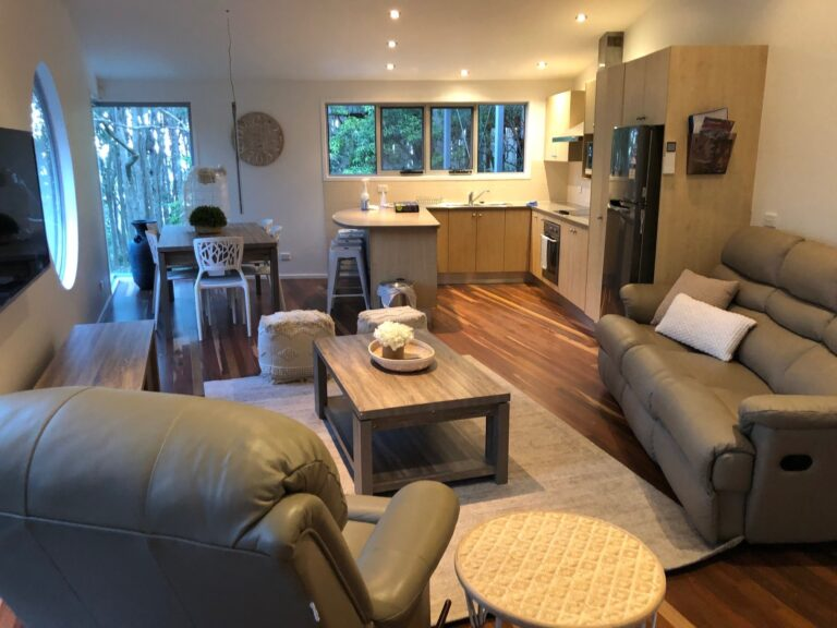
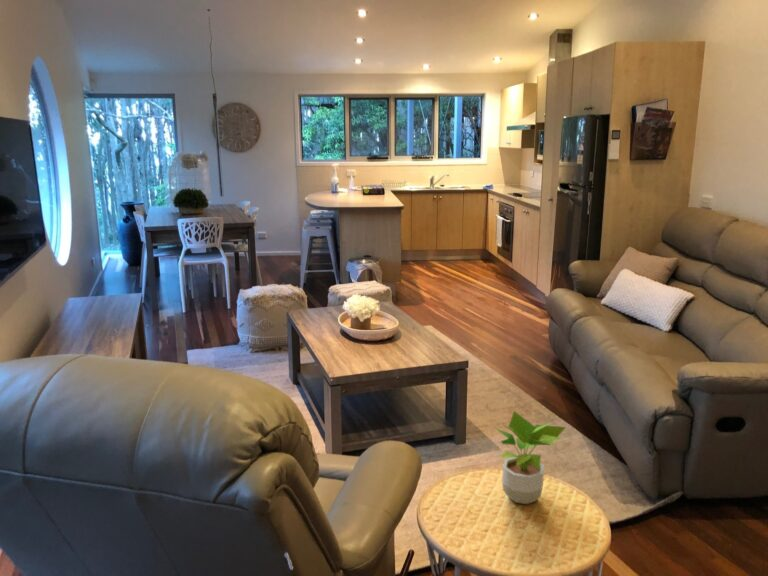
+ potted plant (531, 456)
